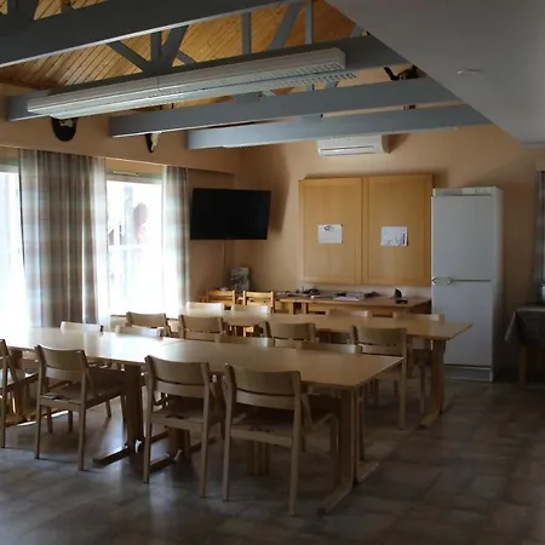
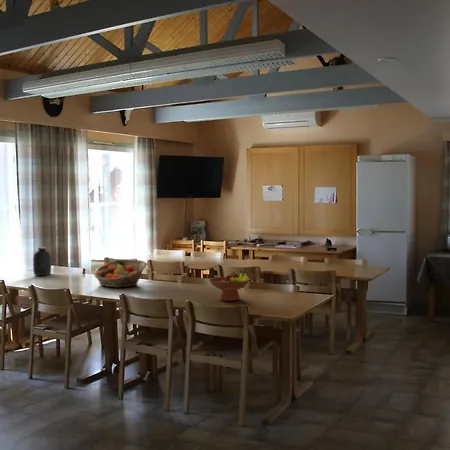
+ water jug (42, 261)
+ fruit basket (120, 273)
+ fruit bowl (229, 285)
